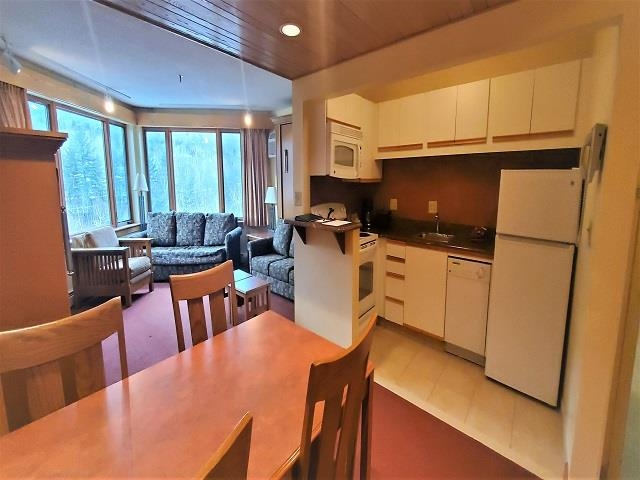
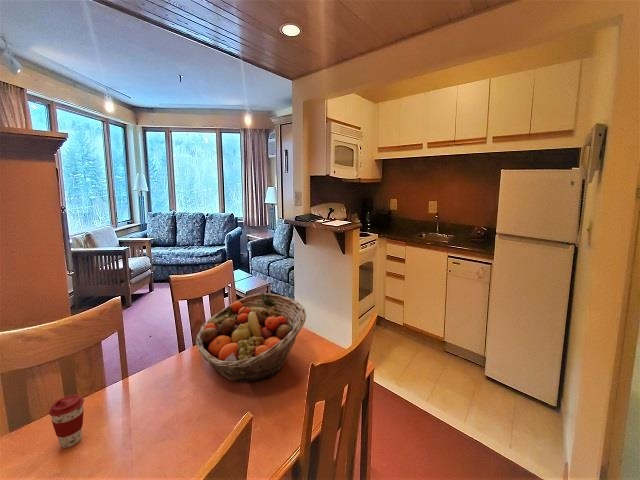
+ fruit basket (251, 332)
+ coffee cup (68, 421)
